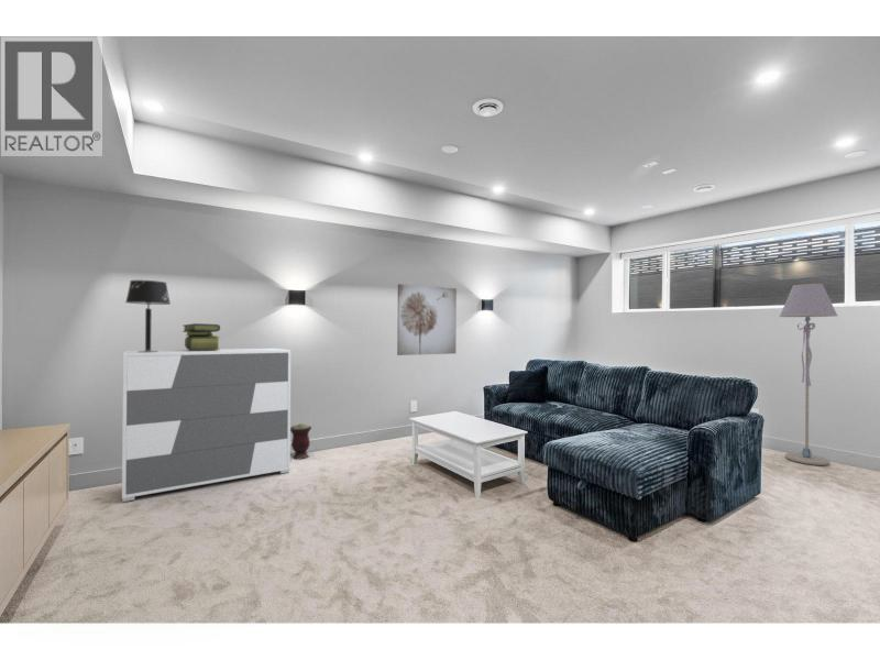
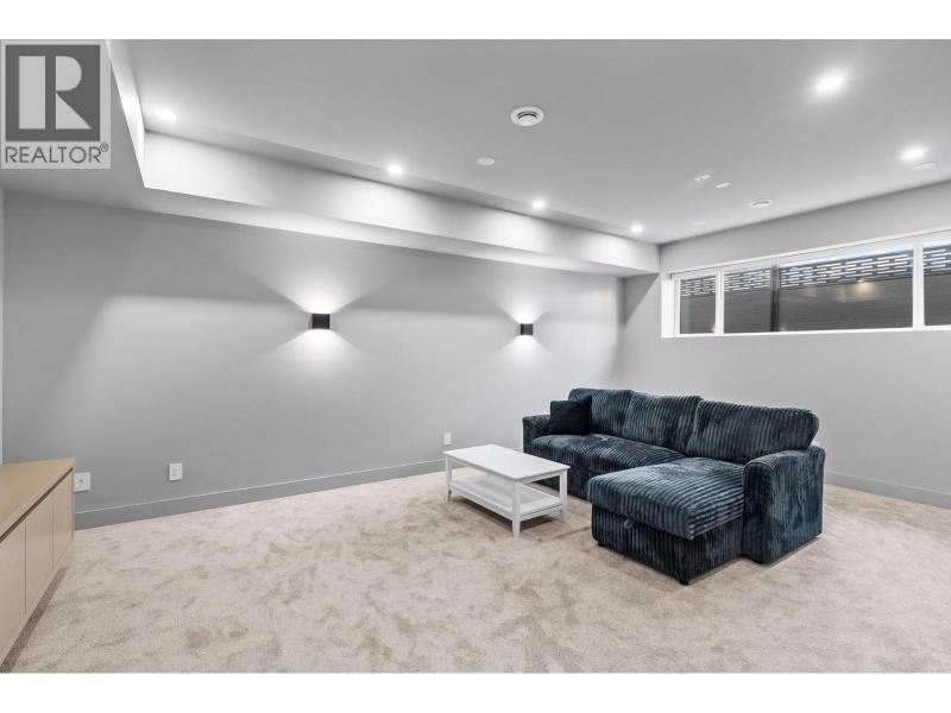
- wall art (428, 320)
- table lamp (147, 316)
- dresser (210, 414)
- vase (300, 440)
- stack of books (200, 337)
- floor lamp (806, 372)
